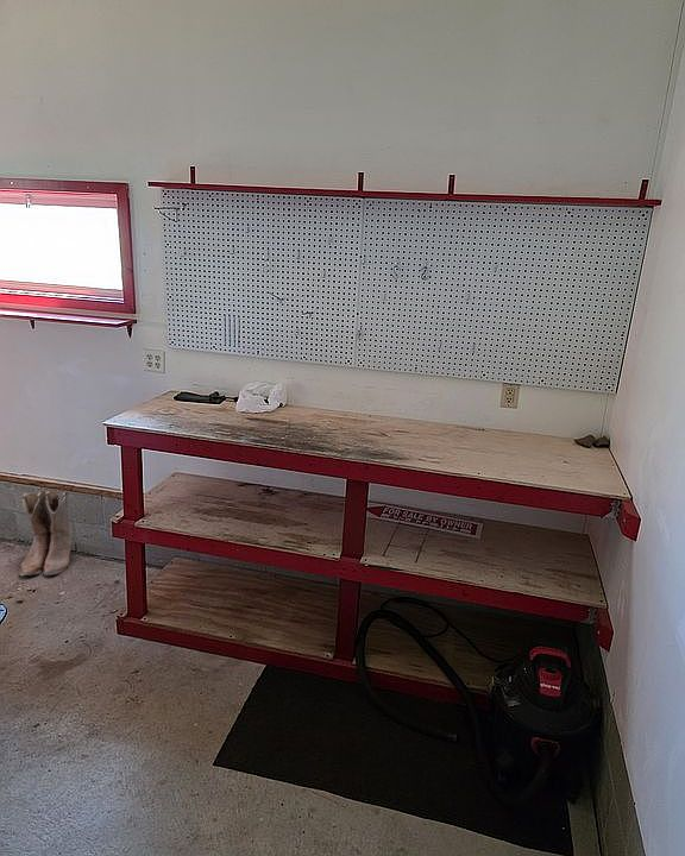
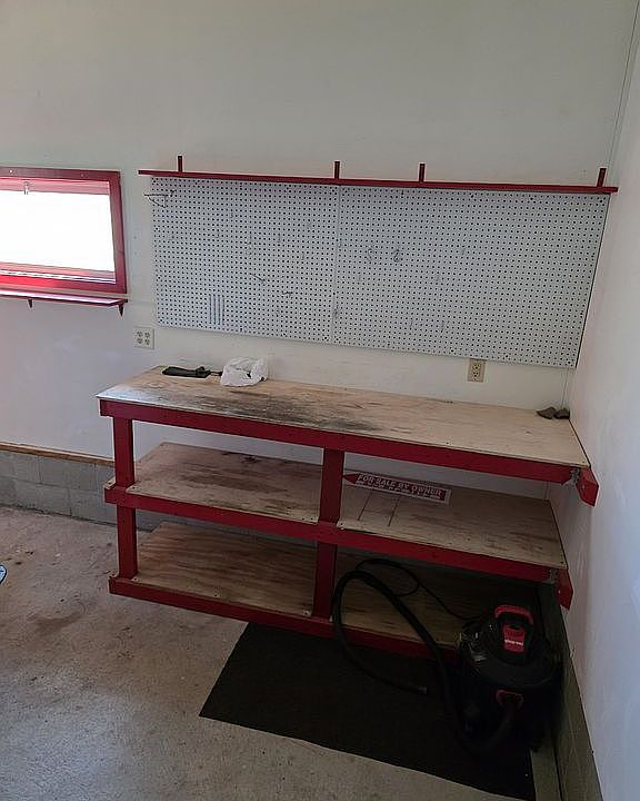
- boots (45, 529)
